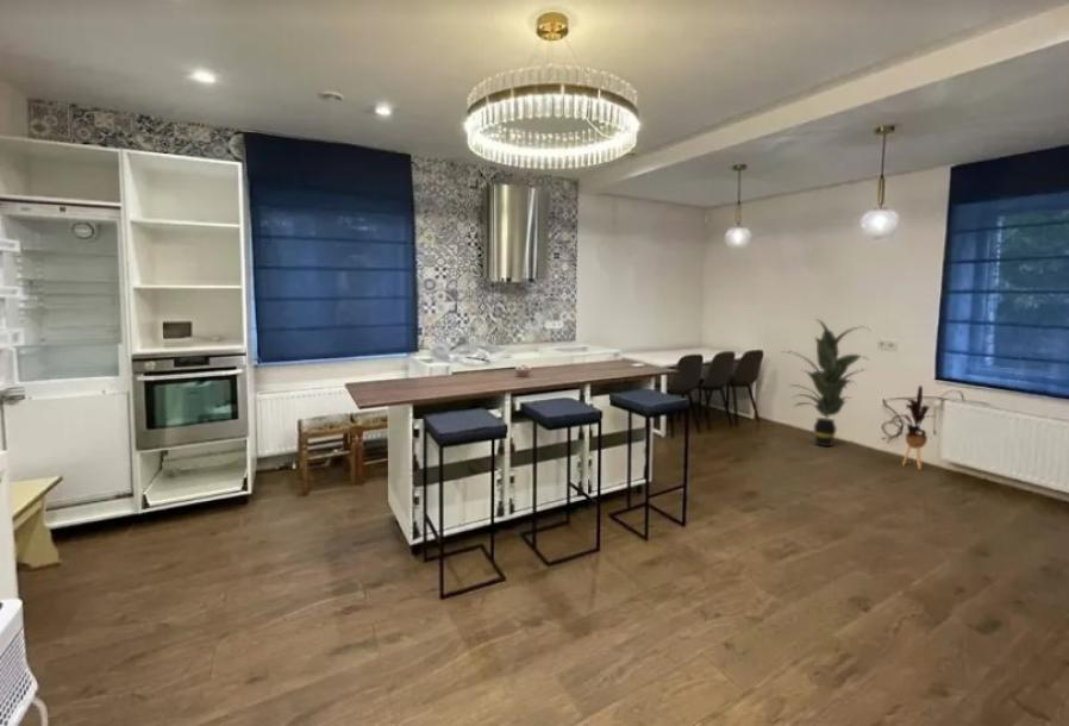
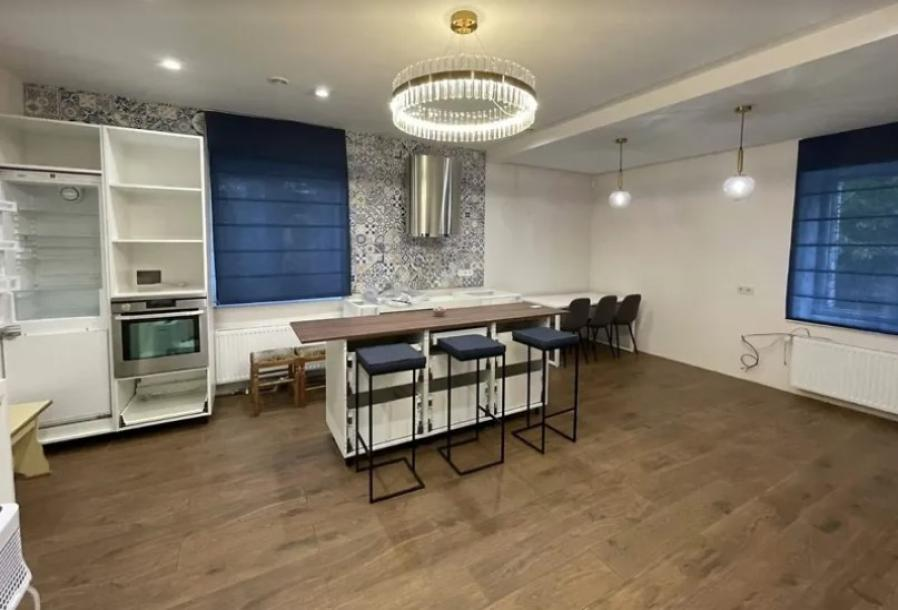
- house plant (911, 425)
- indoor plant (825, 382)
